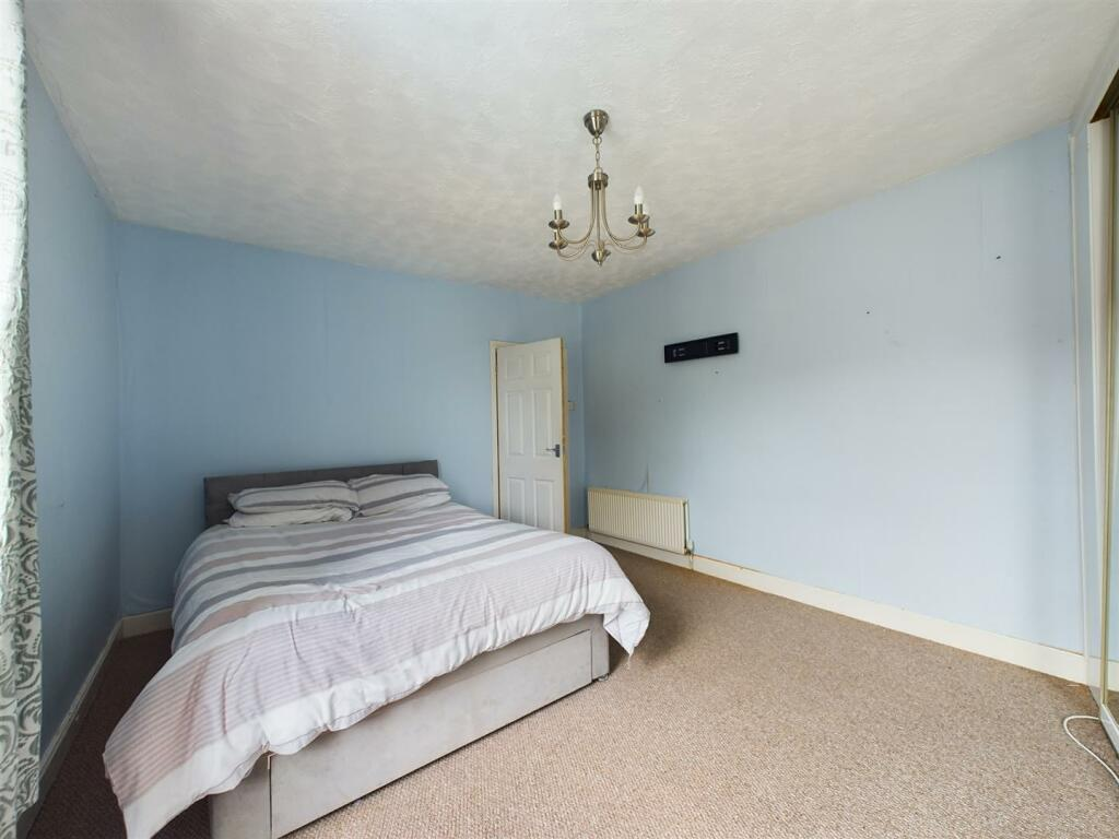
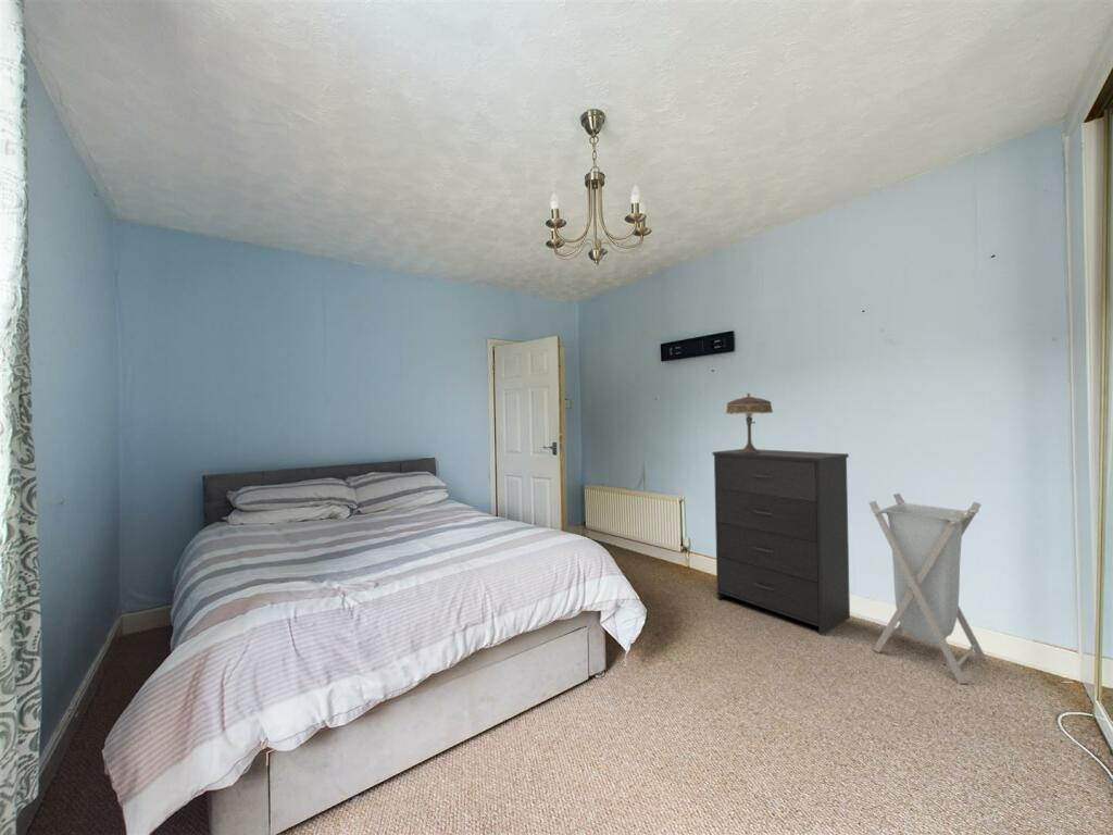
+ table lamp (749, 422)
+ dresser (777, 529)
+ laundry hamper (925, 578)
